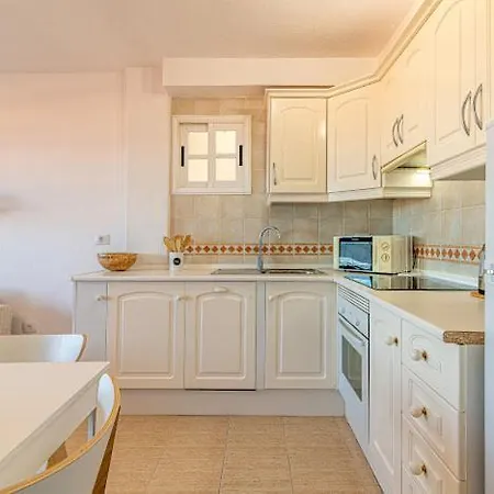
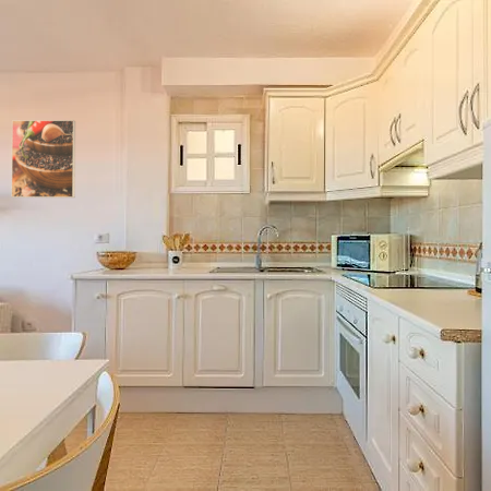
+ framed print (43, 158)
